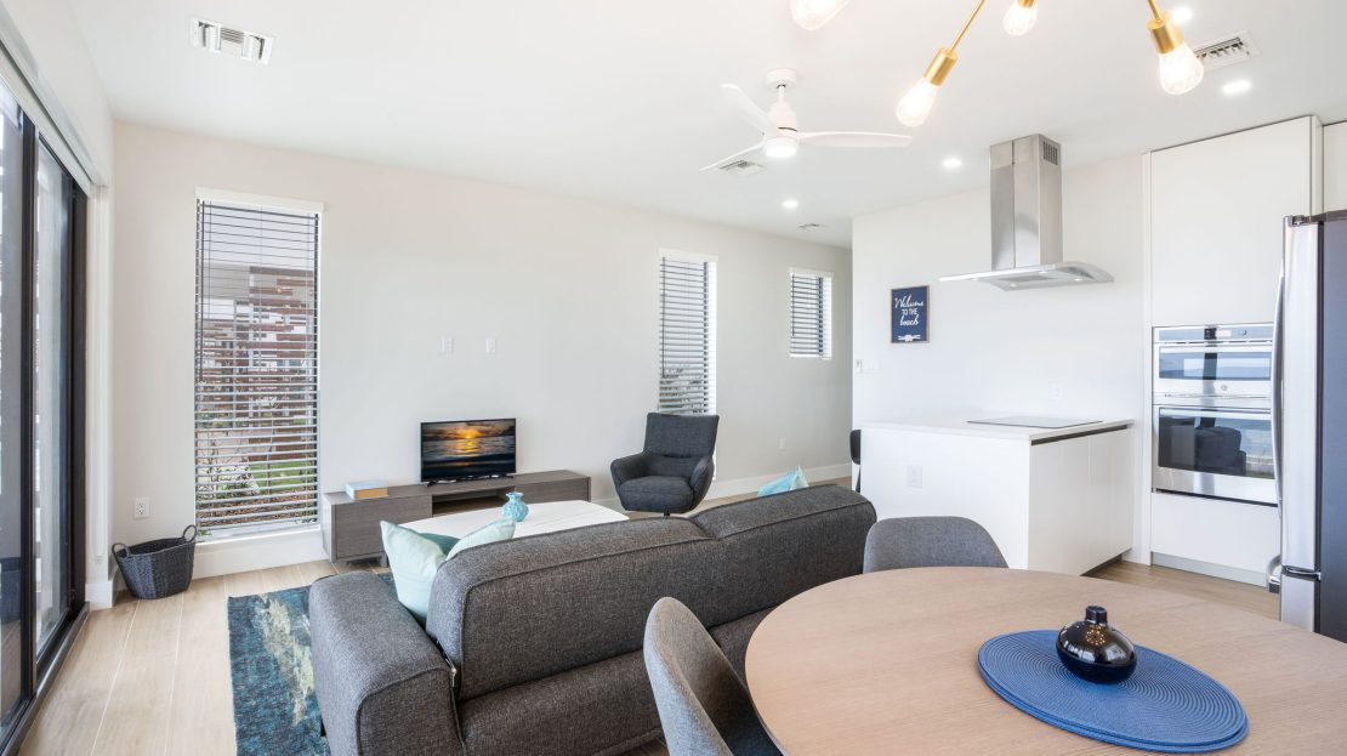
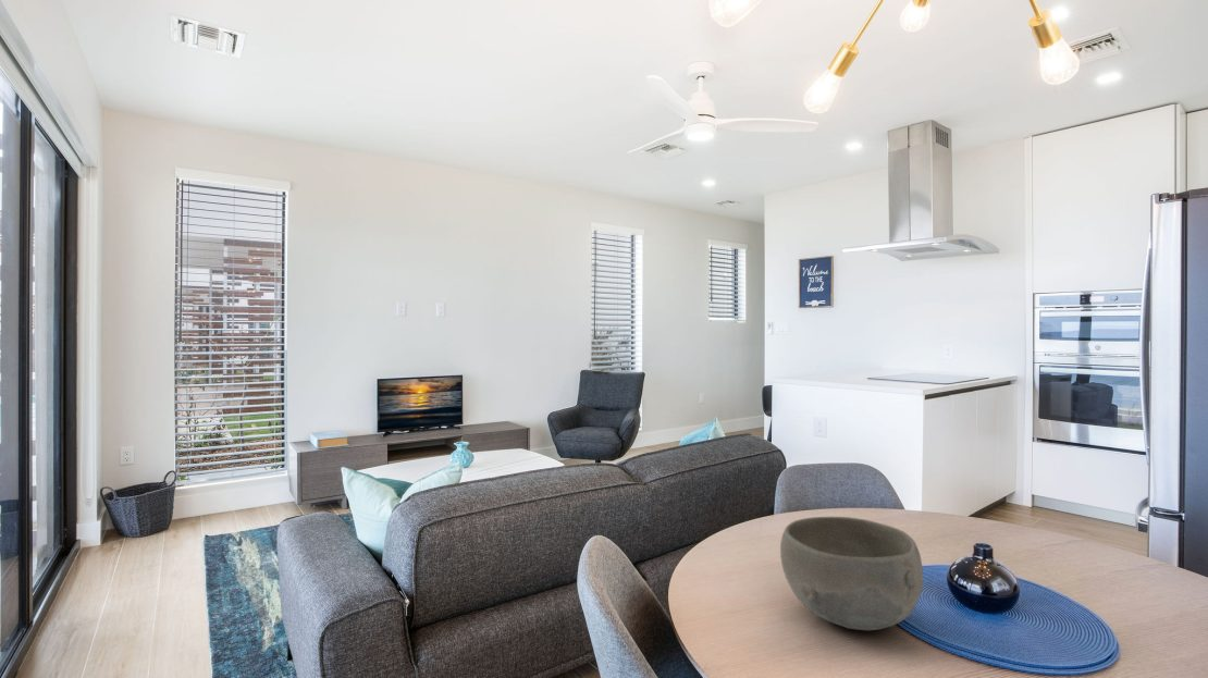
+ bowl (850, 576)
